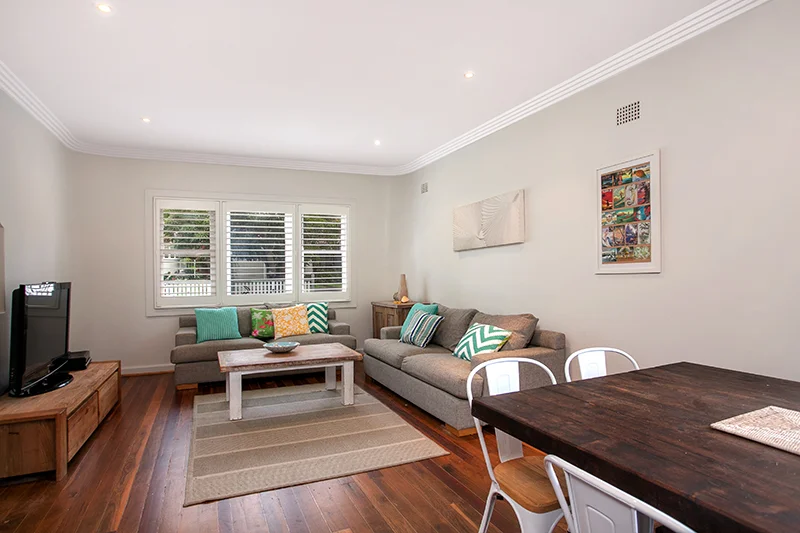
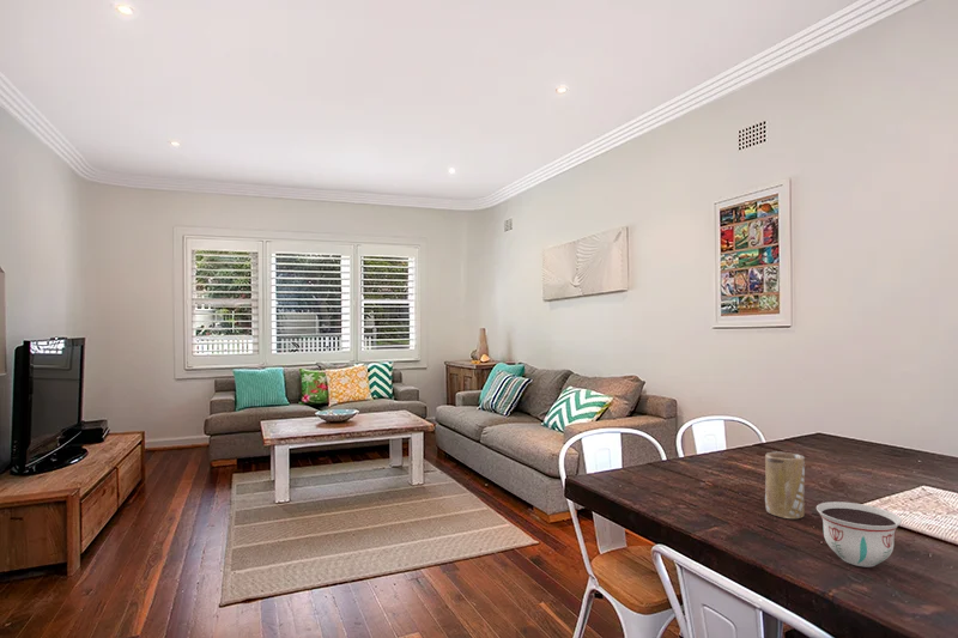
+ bowl (857, 537)
+ mug (784, 481)
